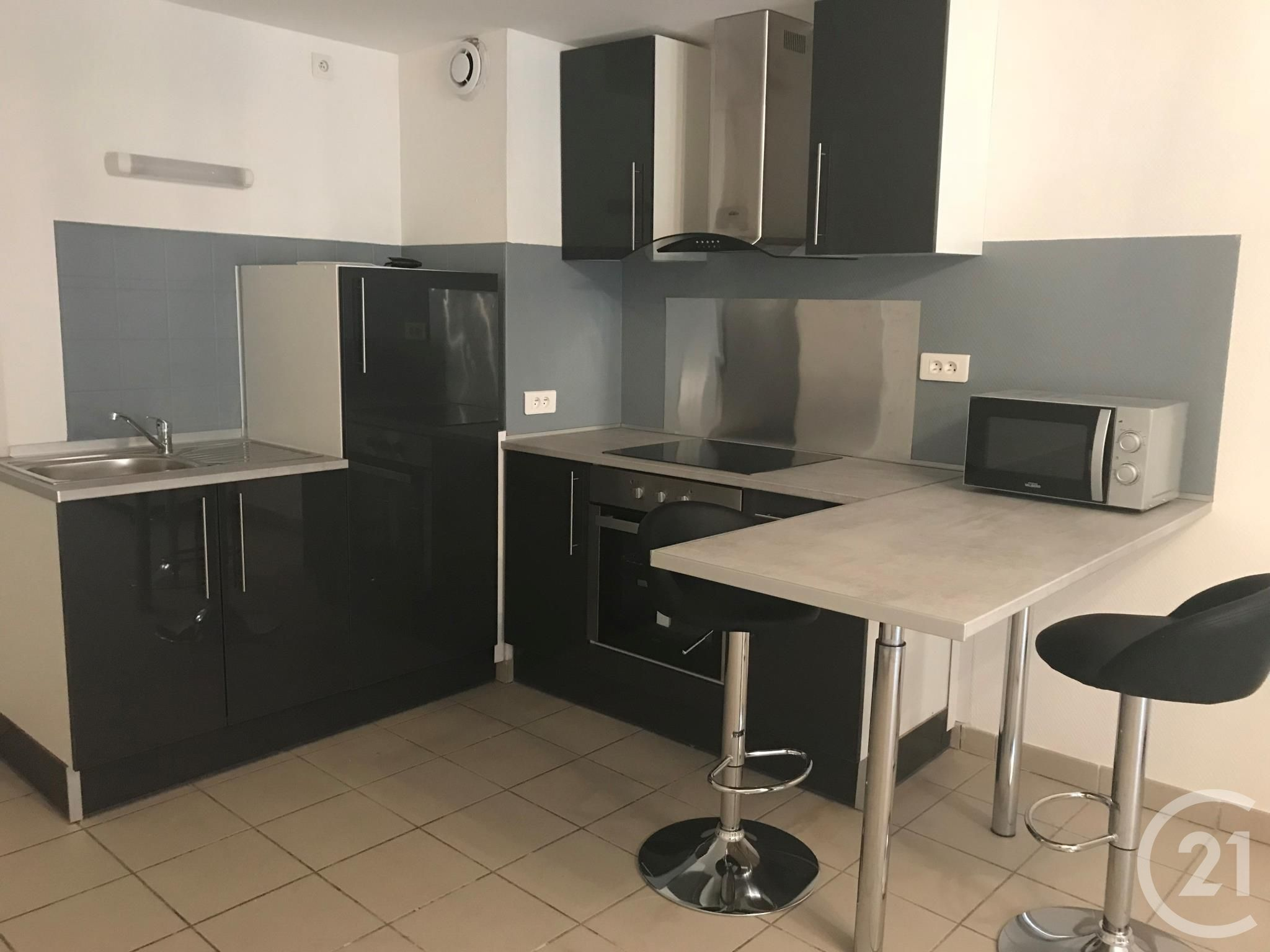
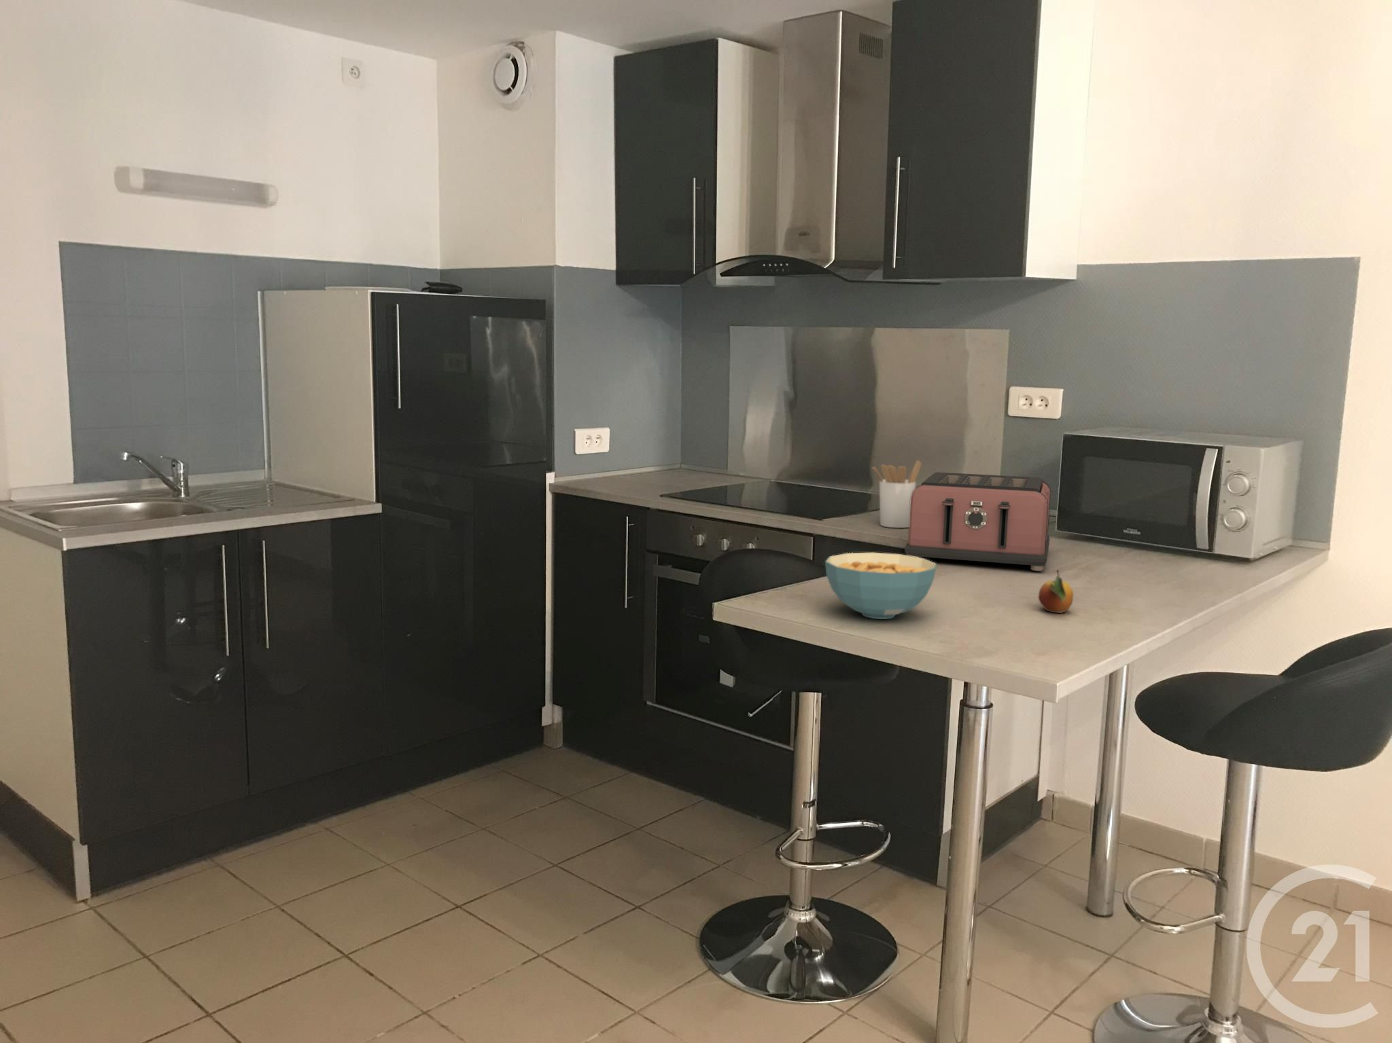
+ utensil holder (895, 494)
+ fruit (1057, 592)
+ cereal bowl (879, 588)
+ toaster (980, 518)
